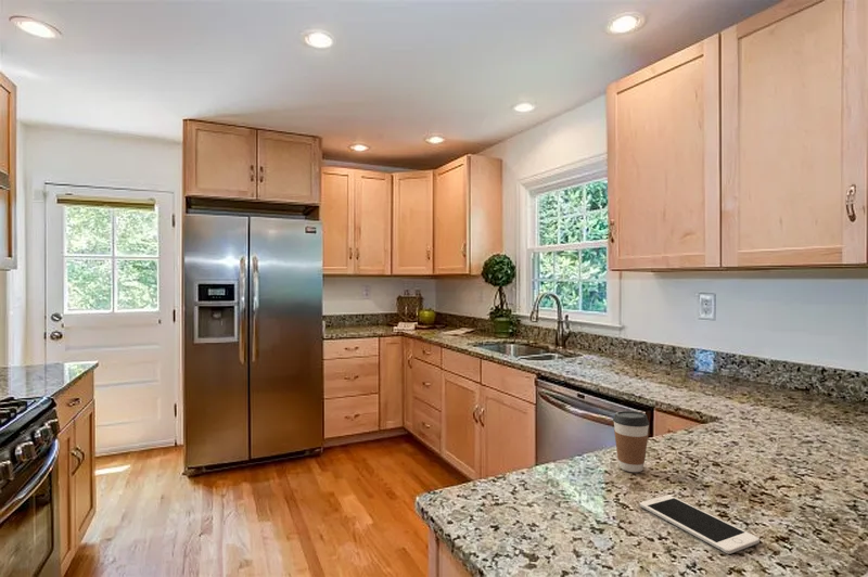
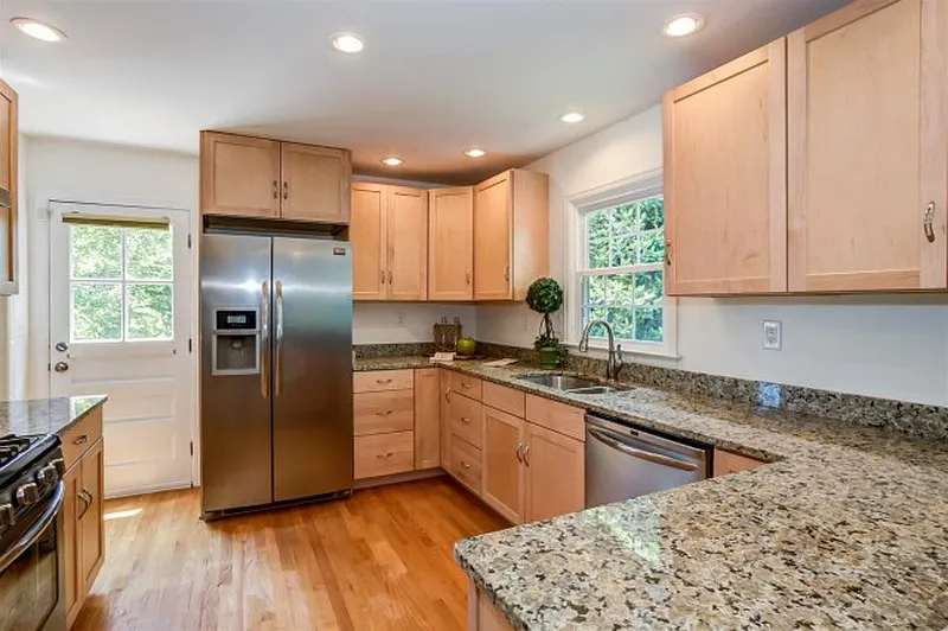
- cell phone (694, 521)
- coffee cup (630, 440)
